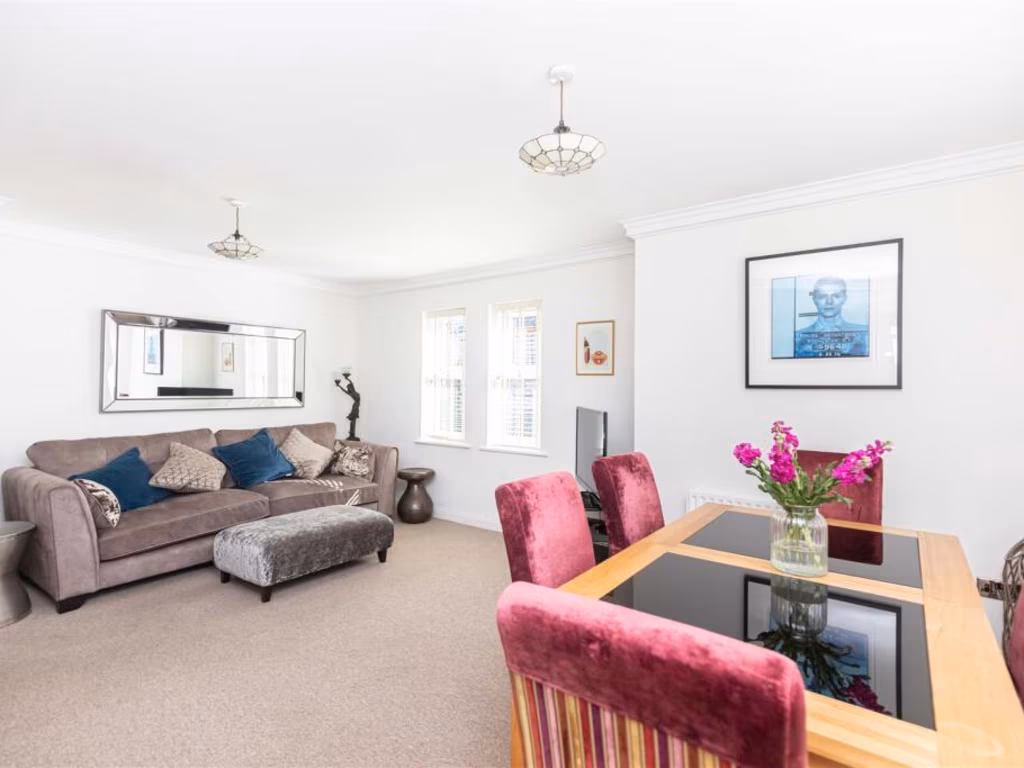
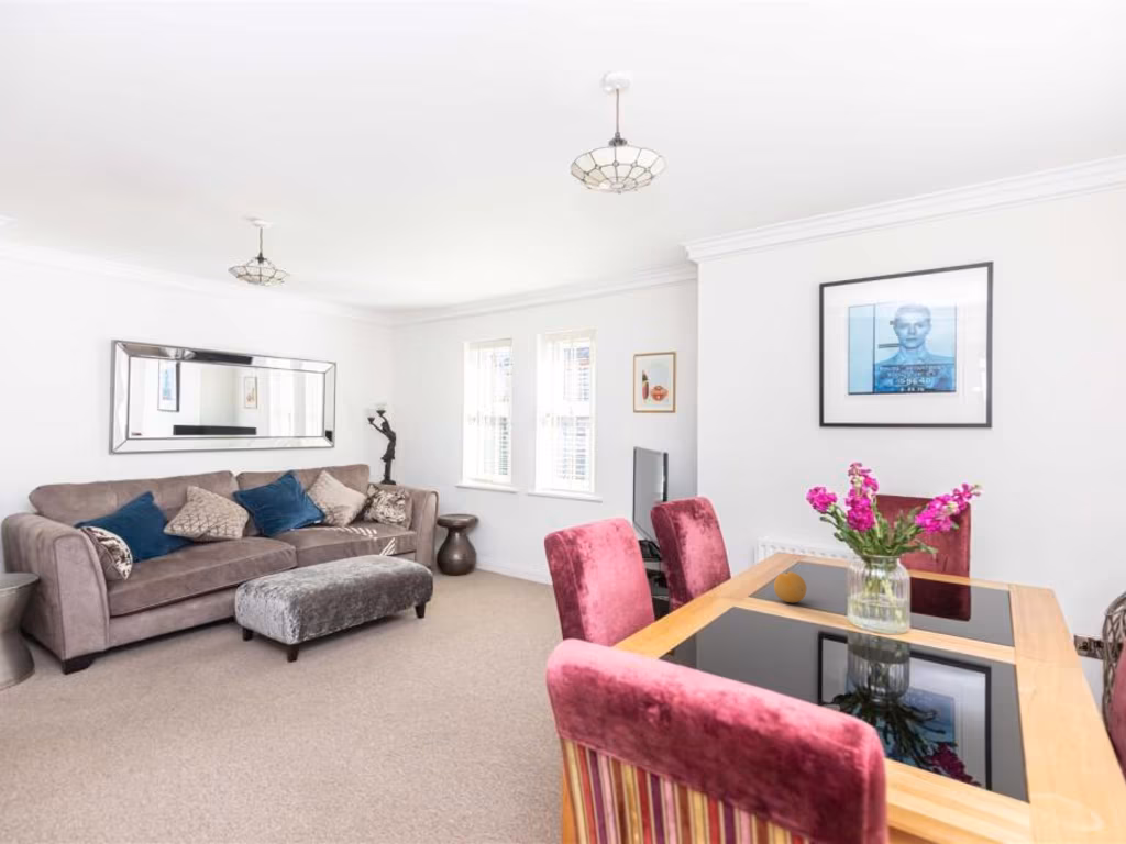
+ fruit (790, 587)
